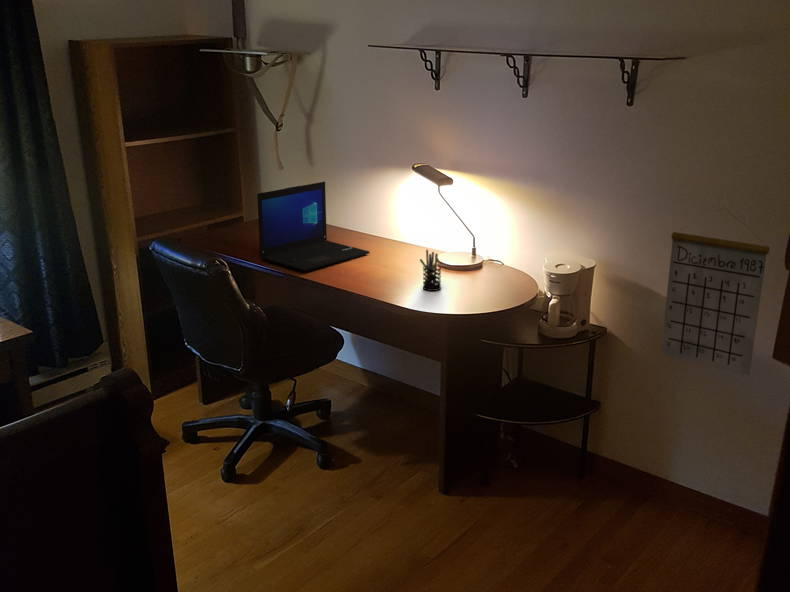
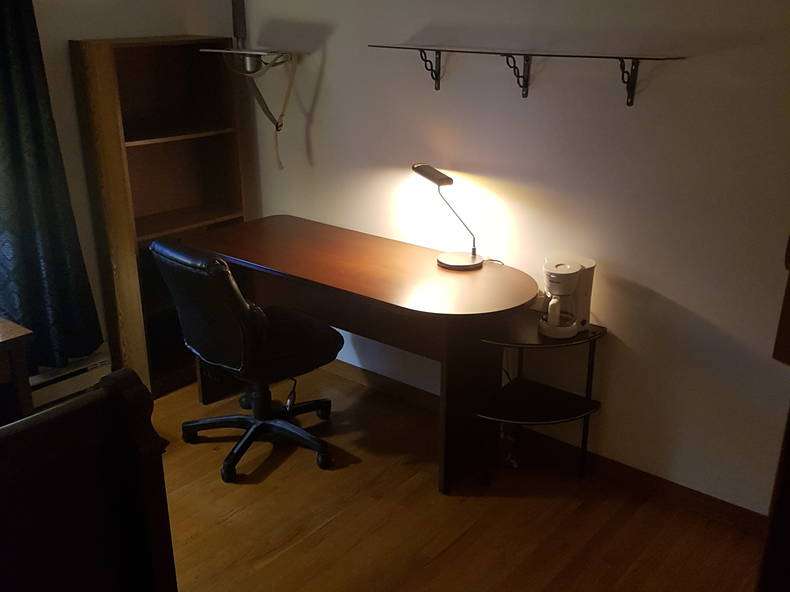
- laptop (314, 224)
- pen holder (429, 270)
- calendar (713, 288)
